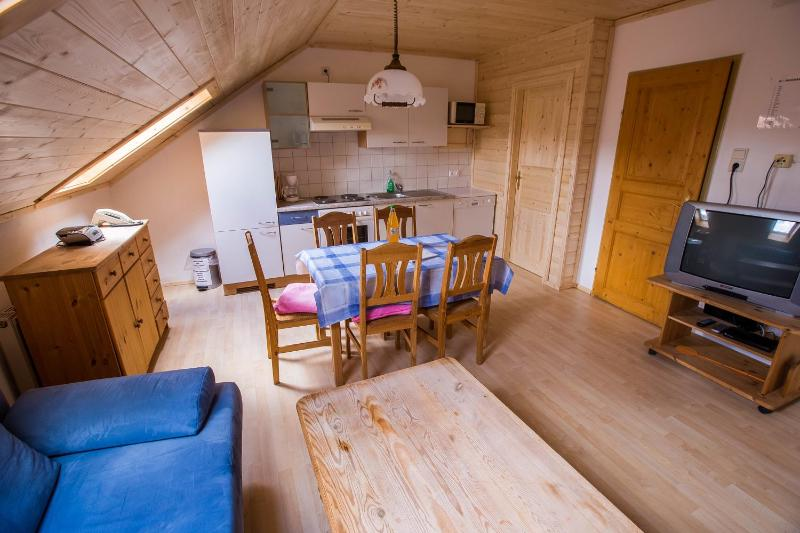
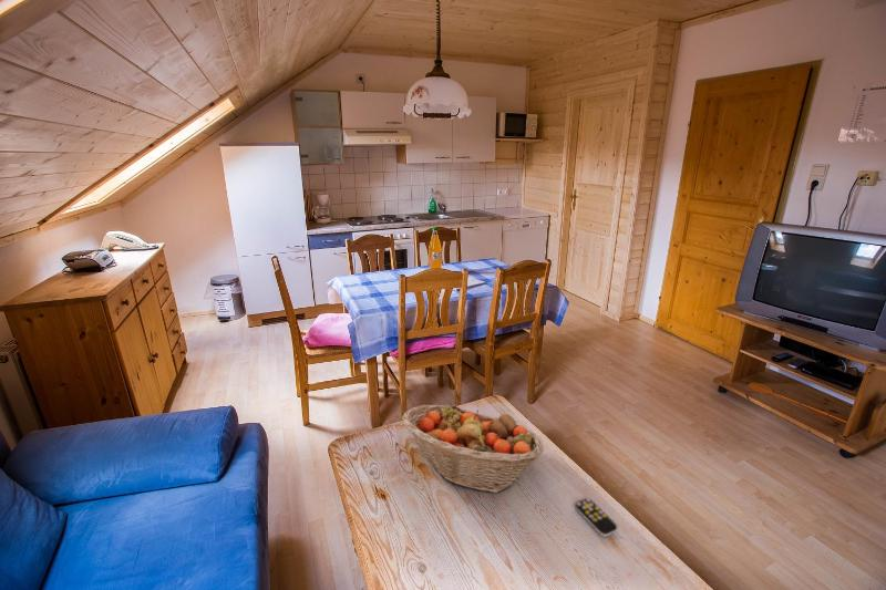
+ fruit basket (470, 438)
+ remote control (595, 516)
